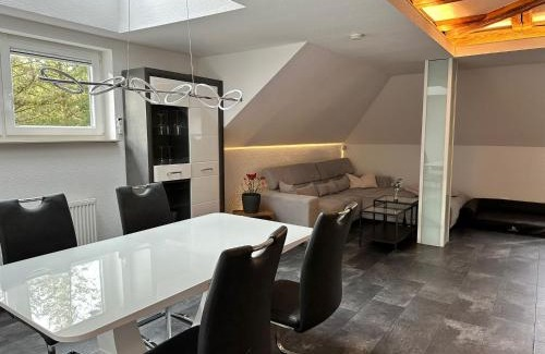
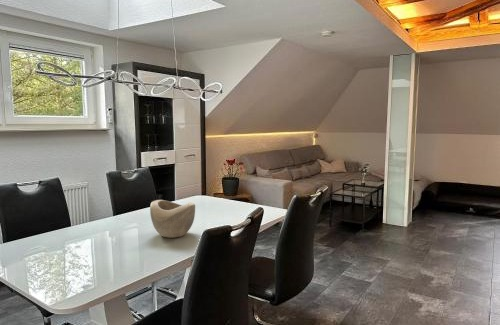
+ decorative bowl (173, 218)
